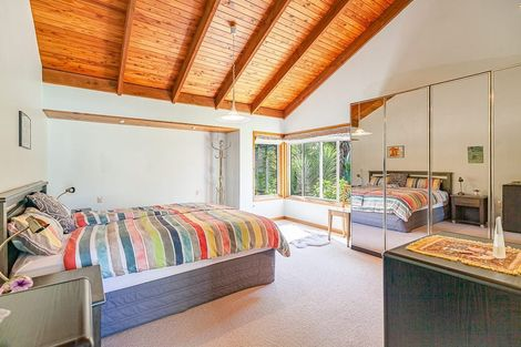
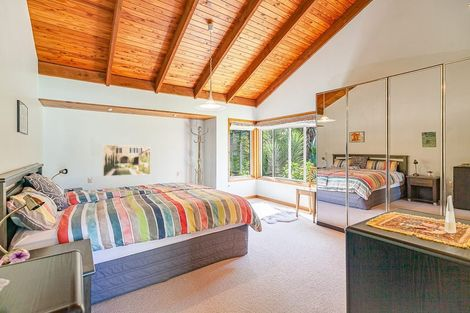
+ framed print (127, 160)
